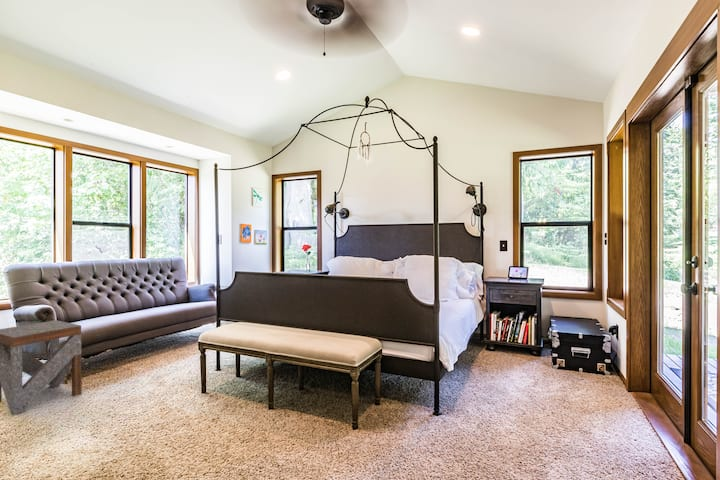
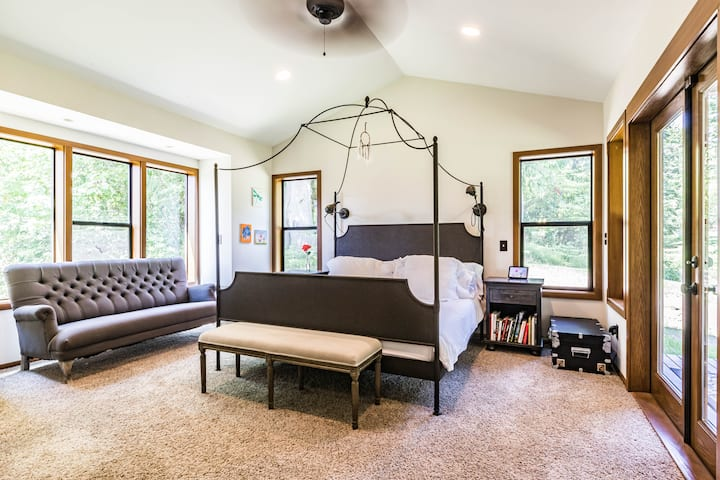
- side table (37, 363)
